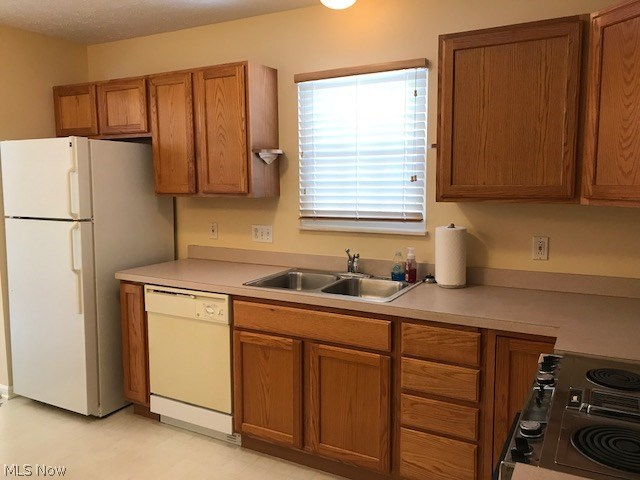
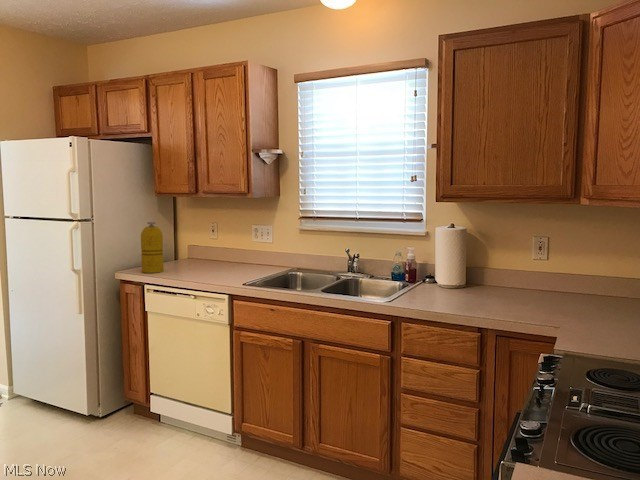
+ canister (151, 246)
